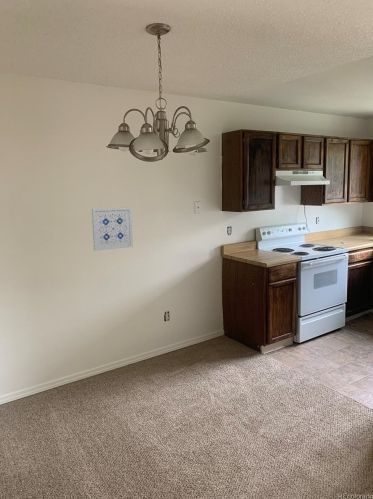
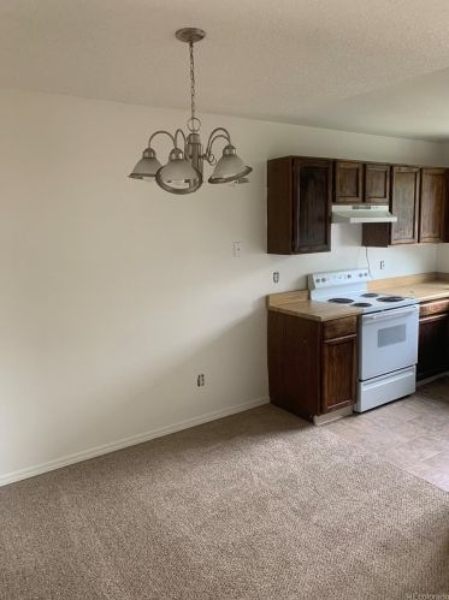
- wall art (112, 228)
